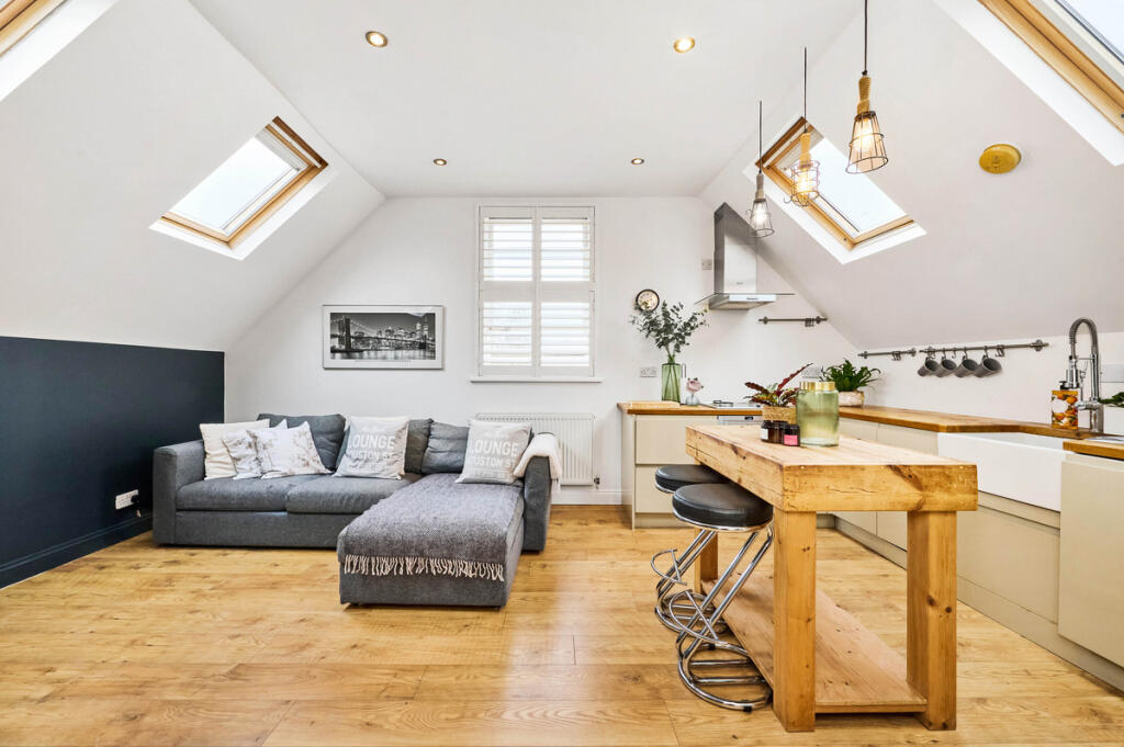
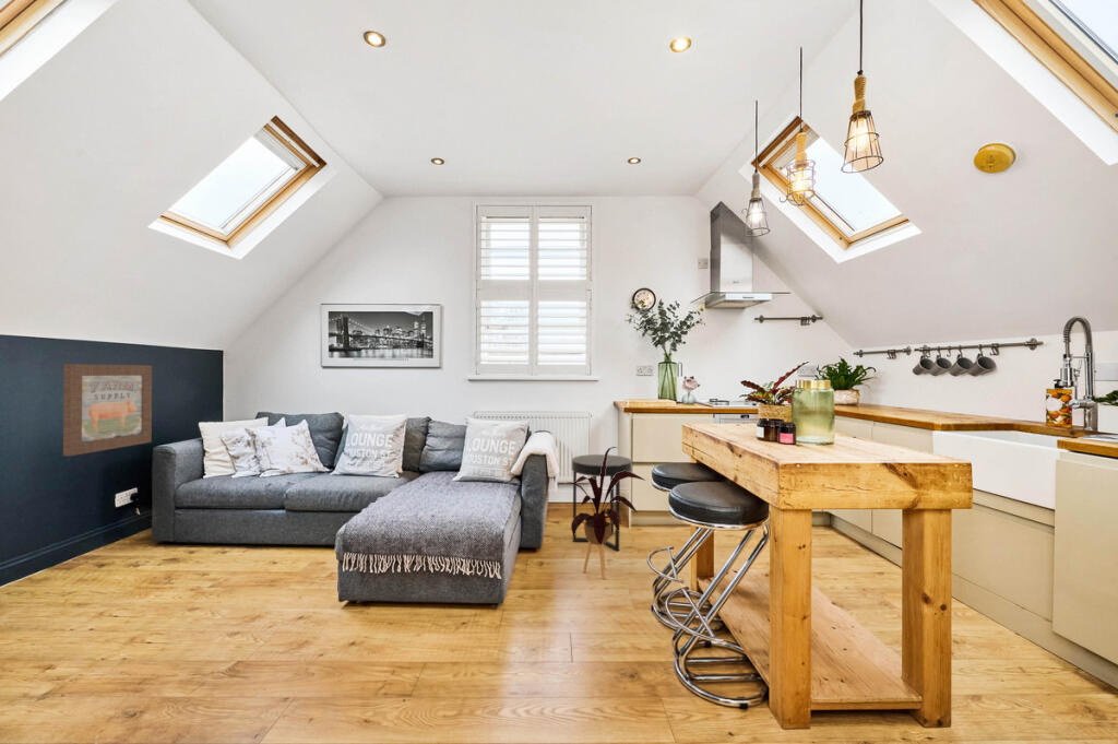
+ house plant (600, 511)
+ side table (610, 499)
+ wall art (111, 406)
